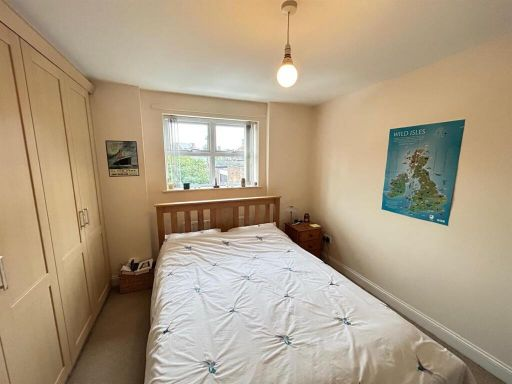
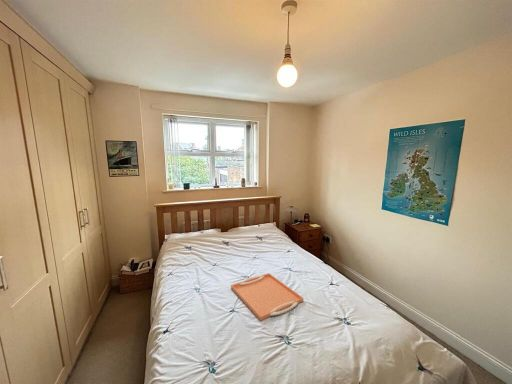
+ serving tray (265, 292)
